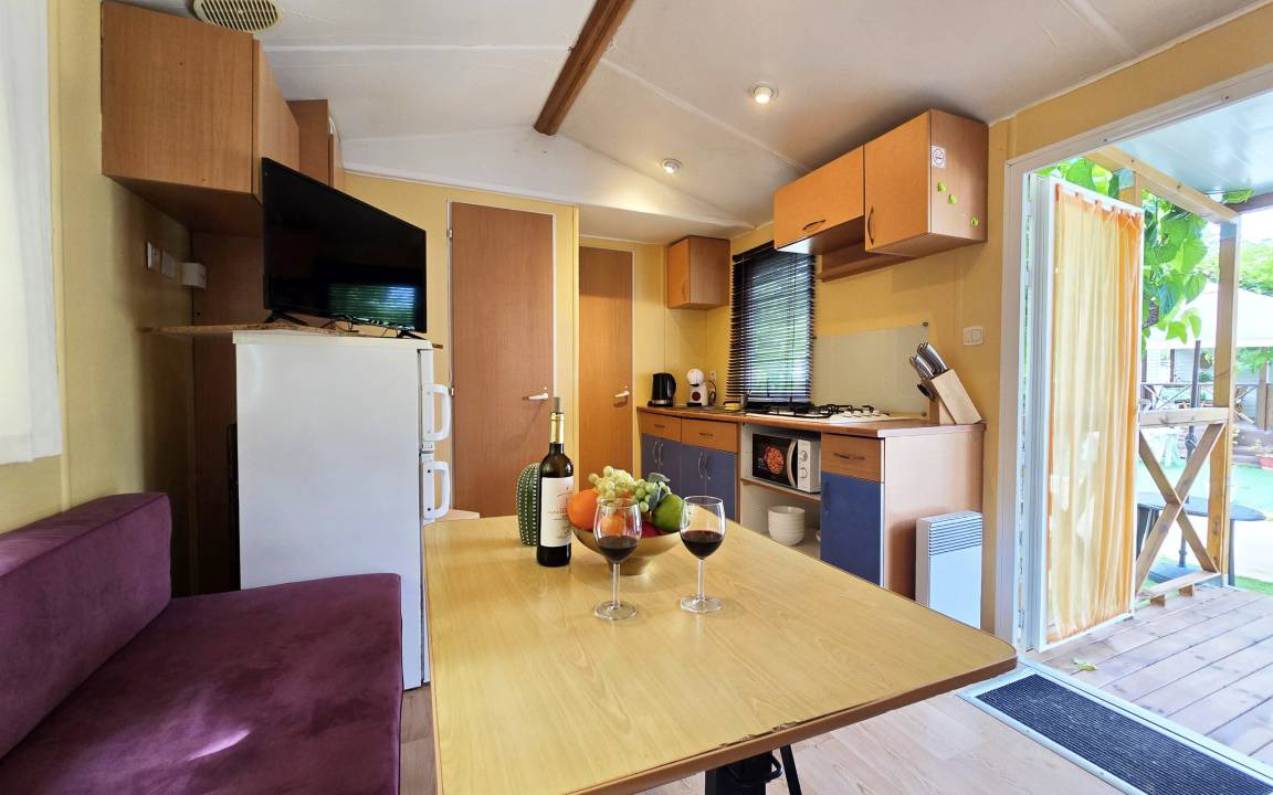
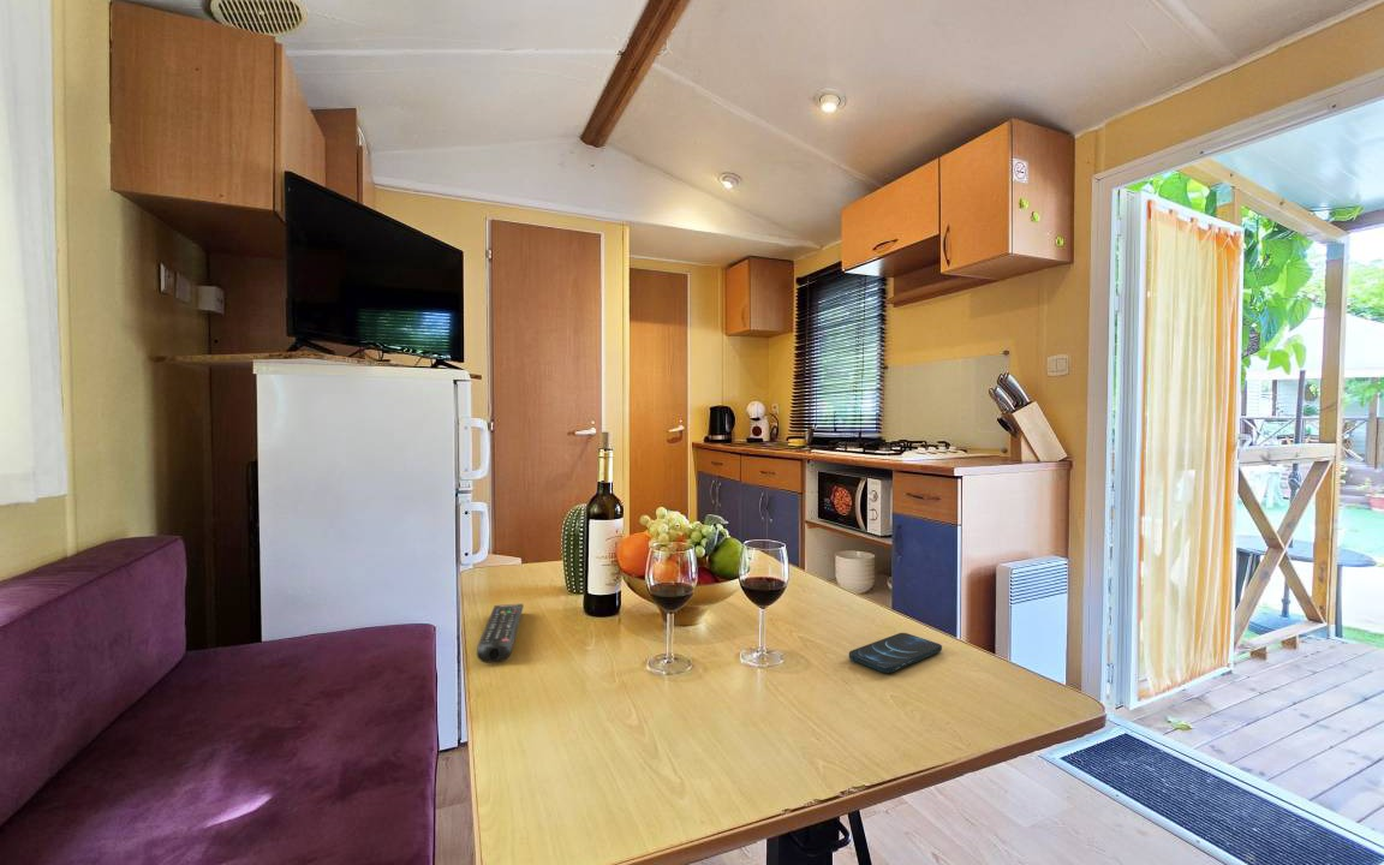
+ smartphone (895, 651)
+ remote control (502, 628)
